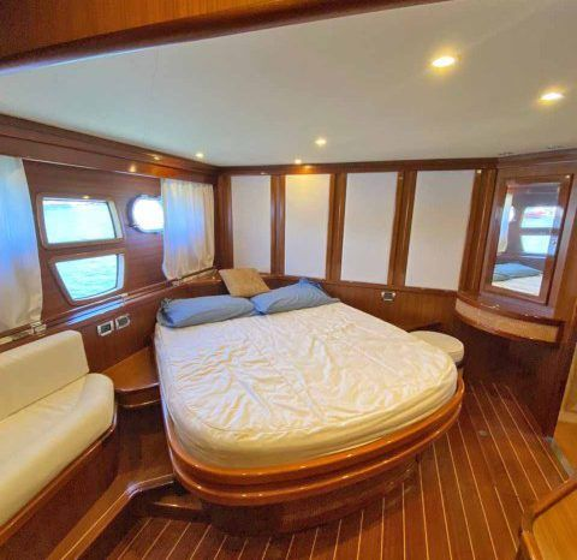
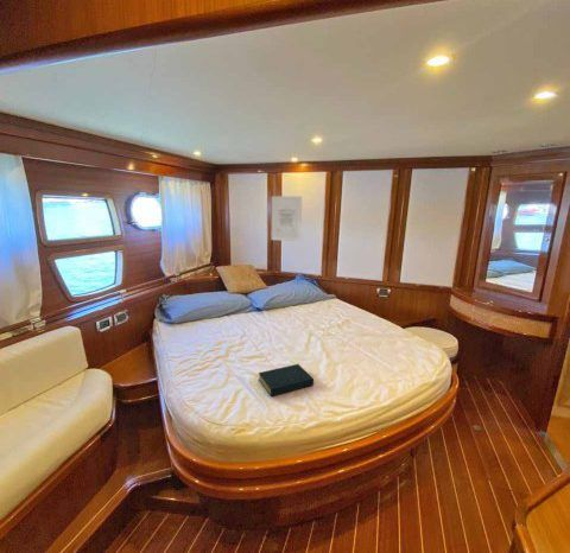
+ hardback book (285, 379)
+ wall art (286, 218)
